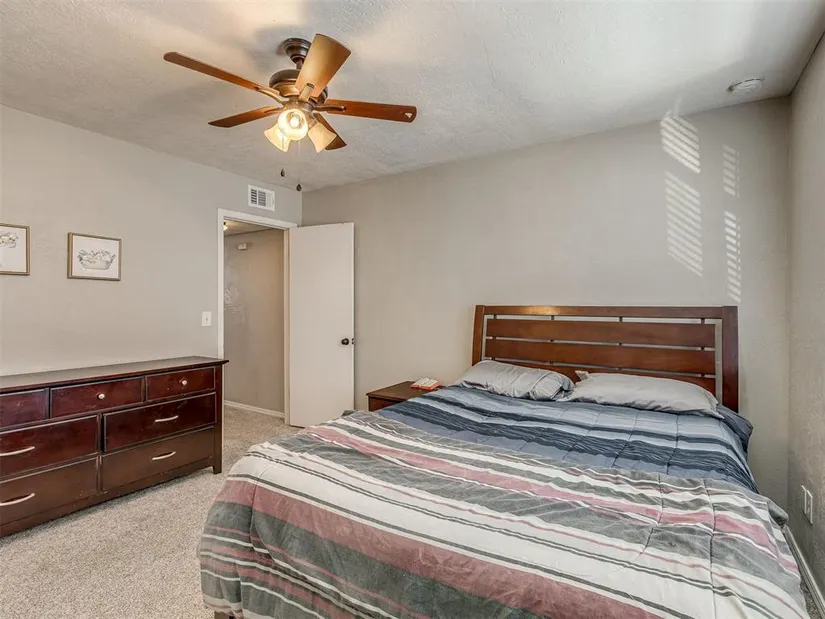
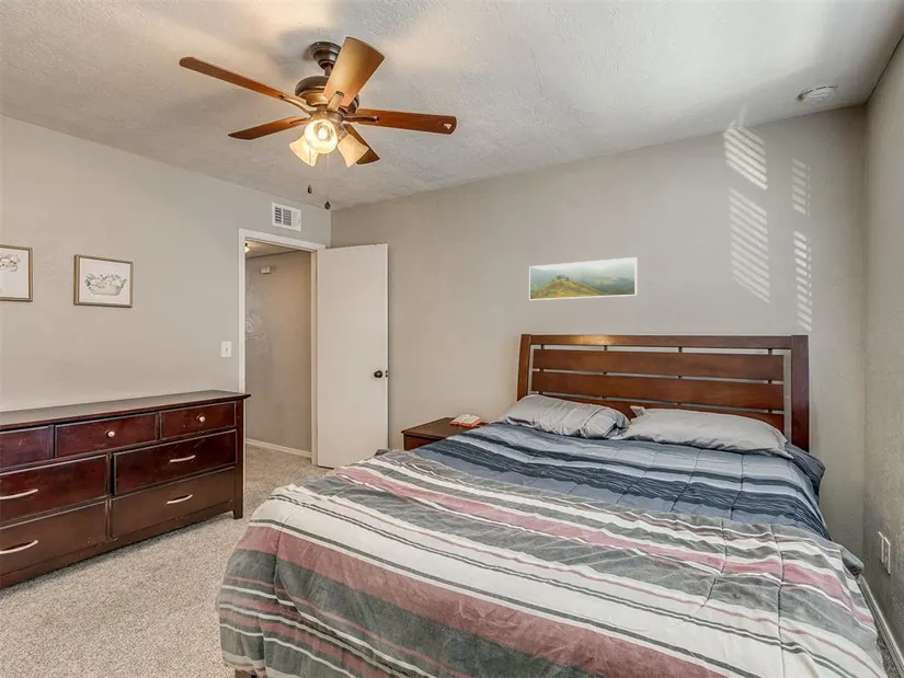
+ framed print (580, 279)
